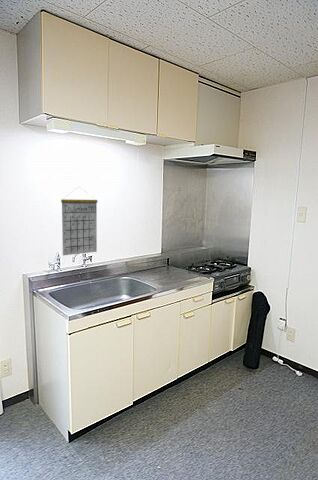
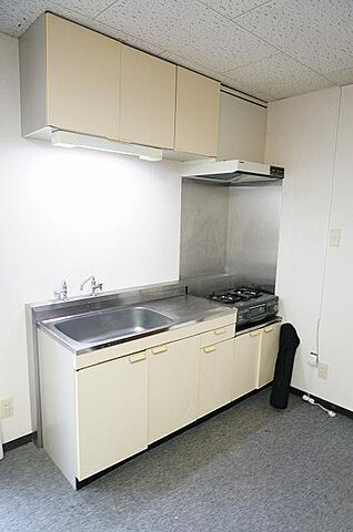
- calendar (80, 220)
